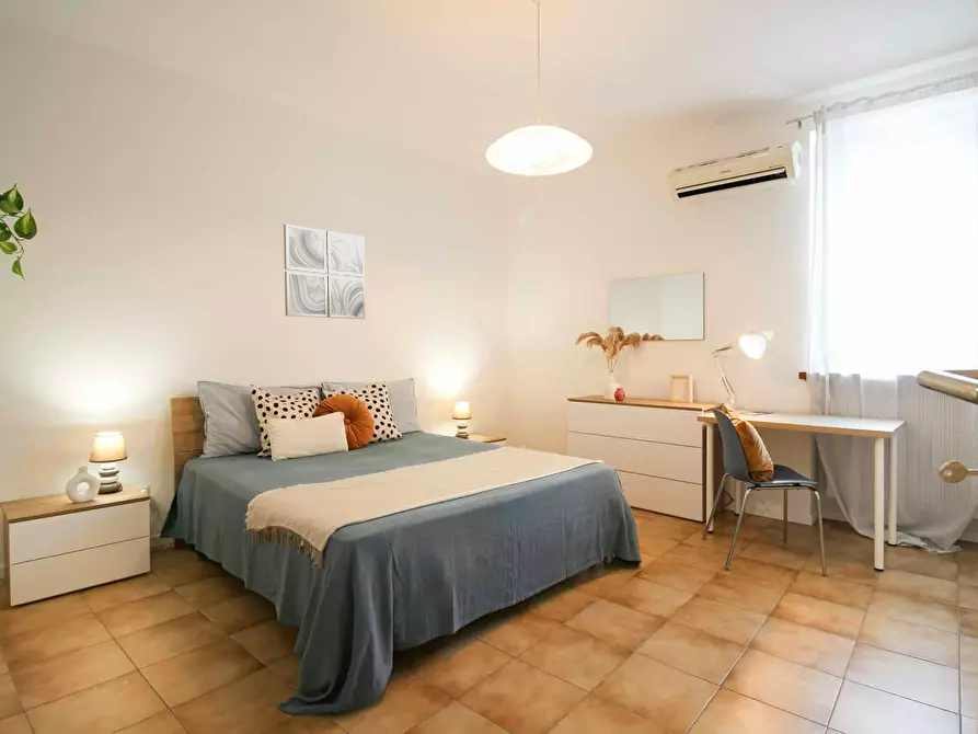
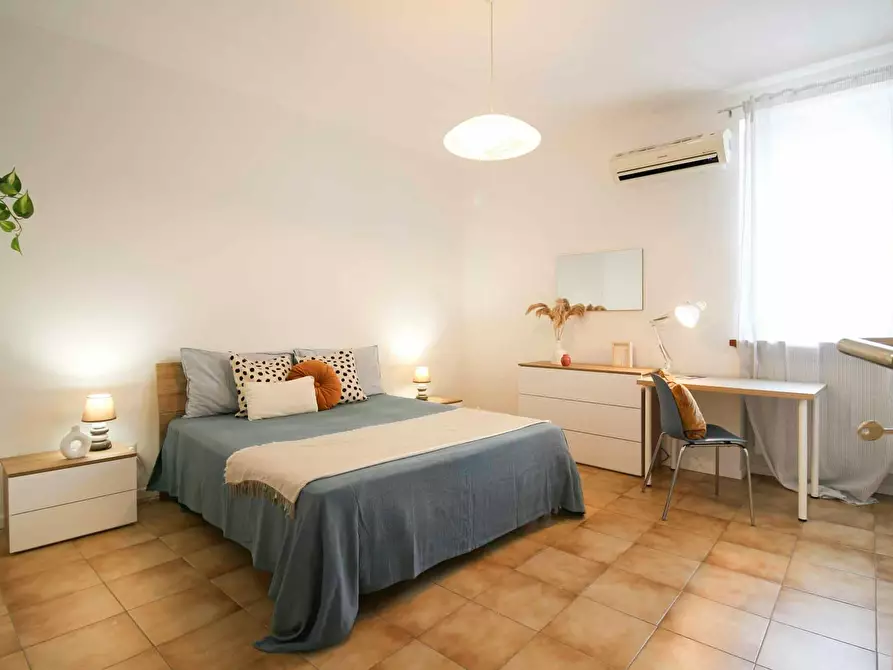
- wall art (326, 273)
